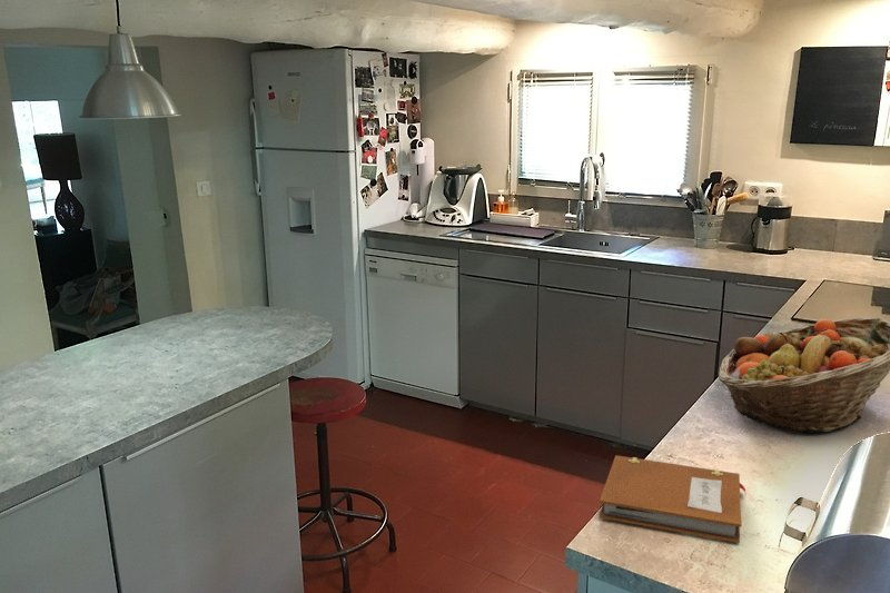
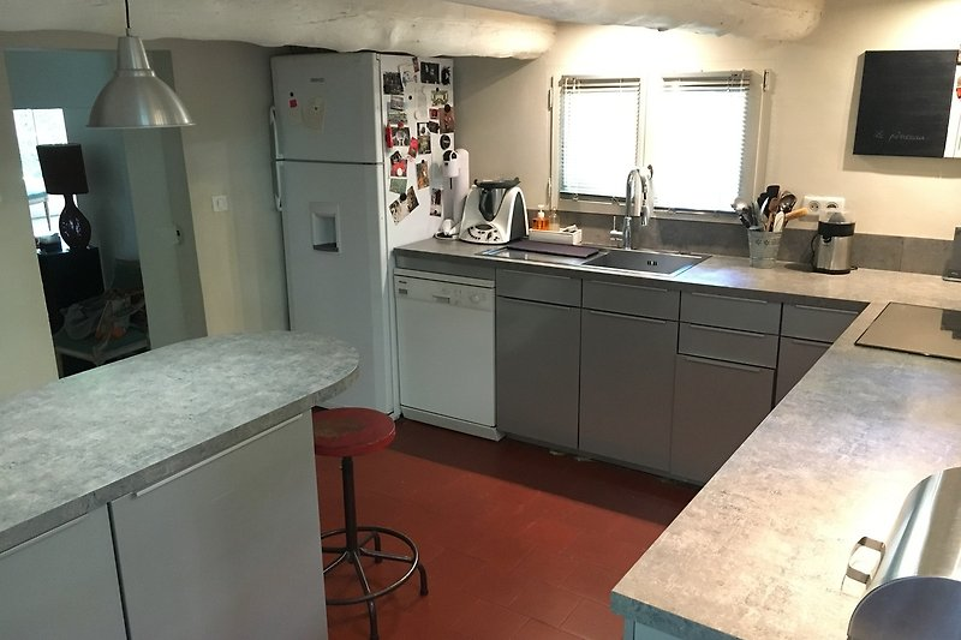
- fruit basket (808, 366)
- notebook (675, 494)
